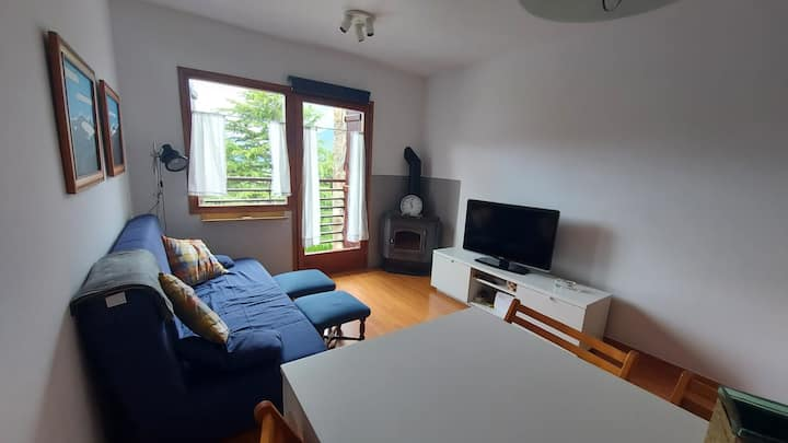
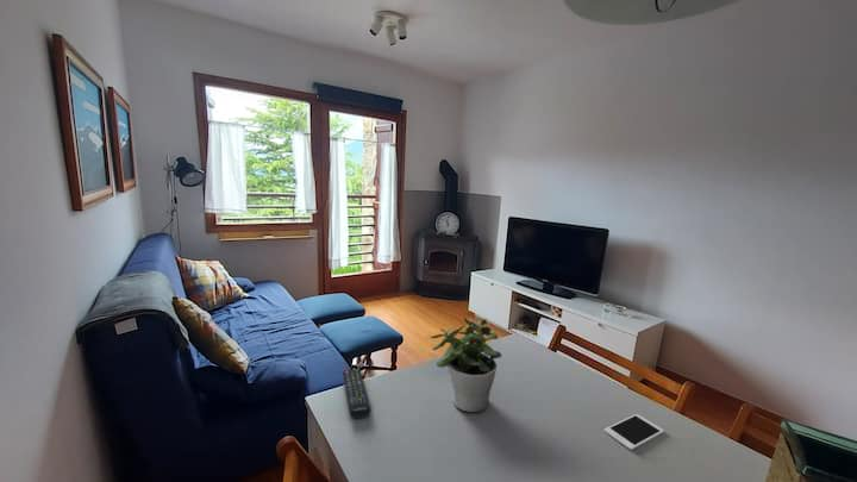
+ cell phone (633, 430)
+ potted plant (464, 358)
+ remote control (355, 390)
